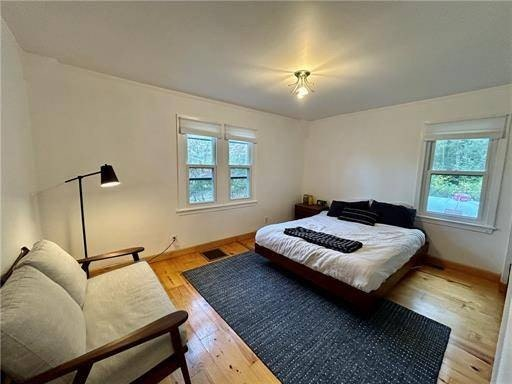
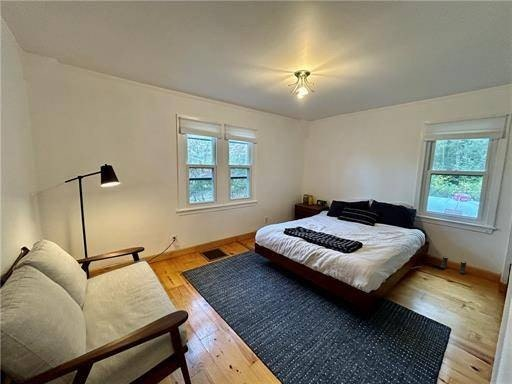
+ boots (446, 265)
